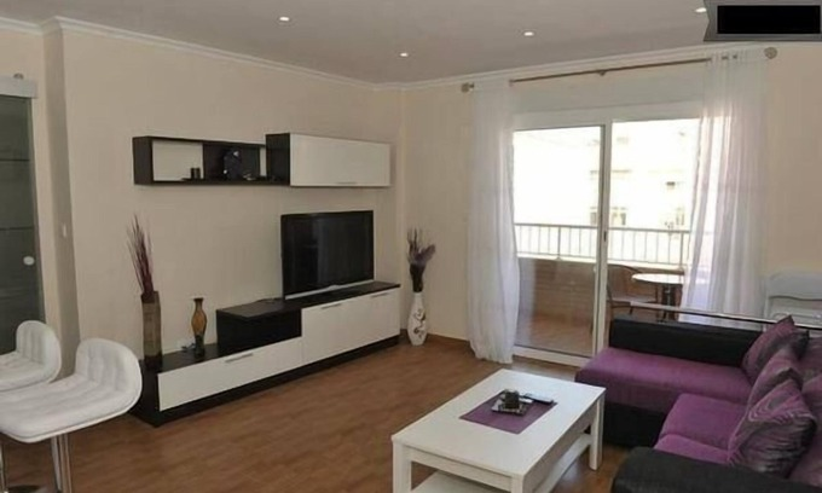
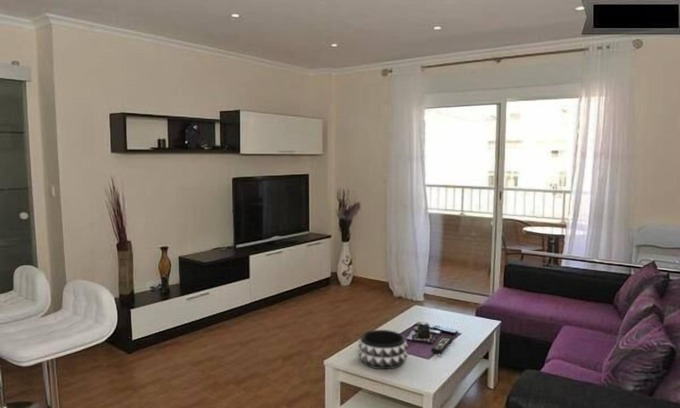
+ decorative bowl (382, 348)
+ remote control (442, 344)
